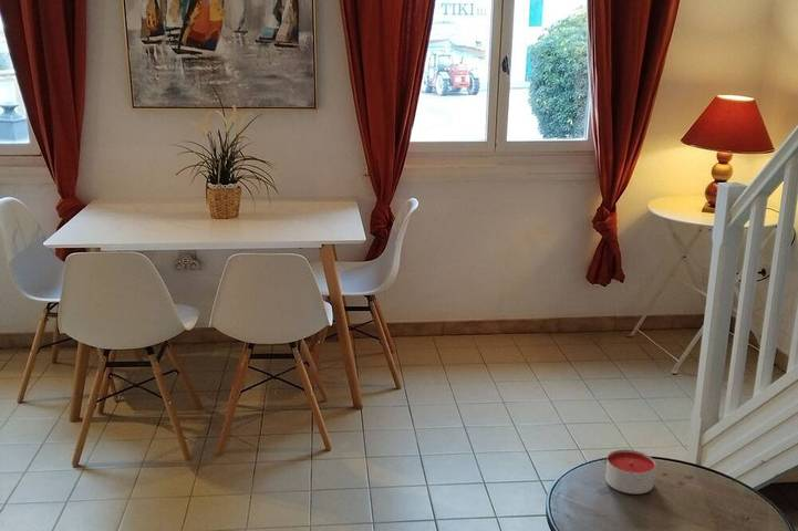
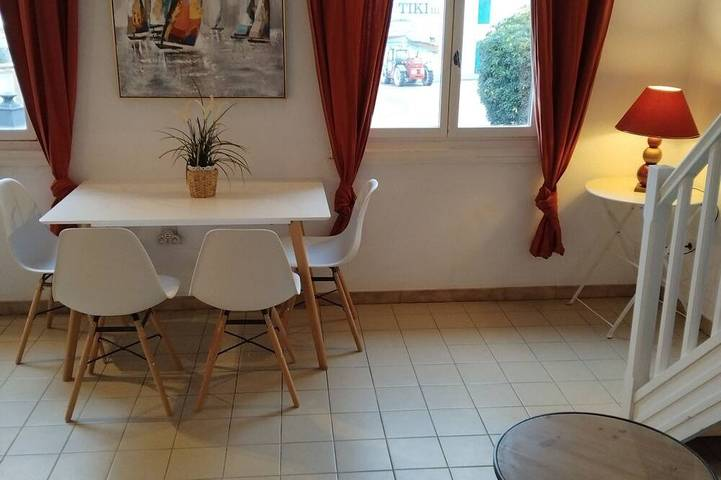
- candle (630, 470)
